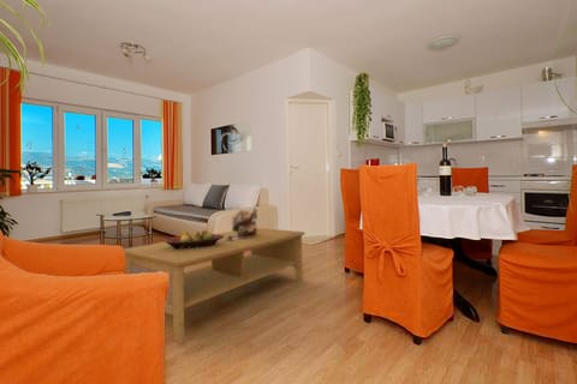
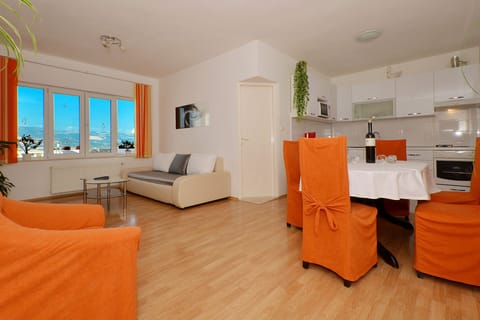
- fruit bowl (195, 238)
- ruined building (242, 222)
- coffee table (227, 268)
